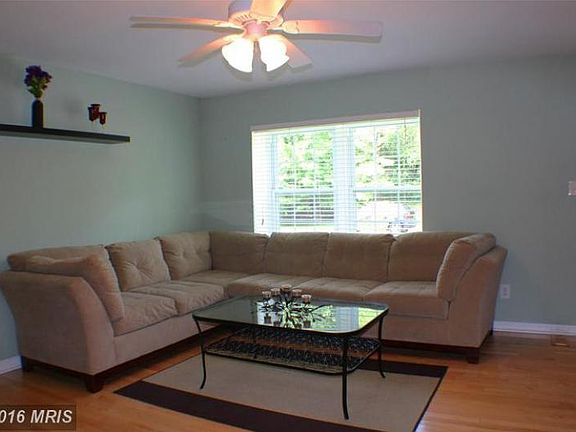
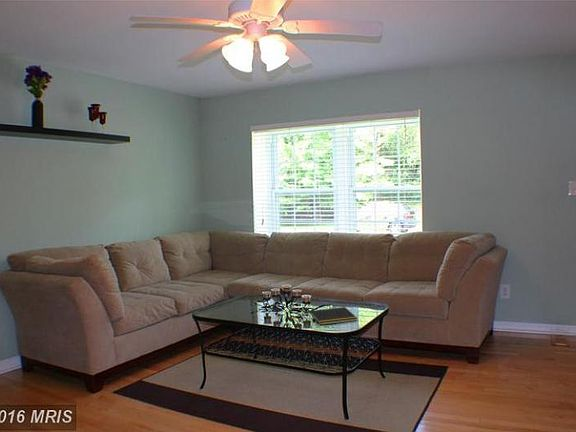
+ notepad (333, 315)
